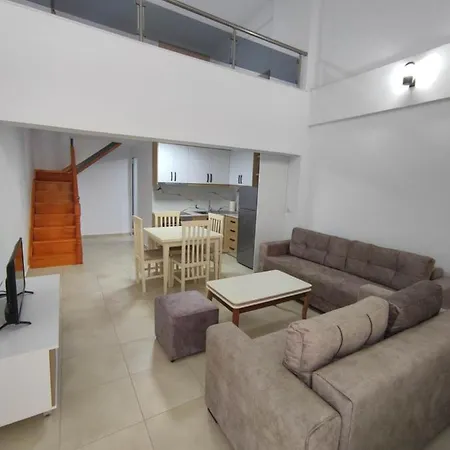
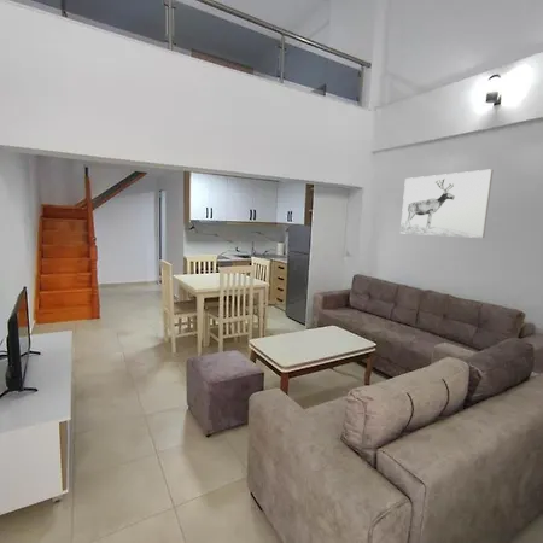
+ wall art (440, 205)
